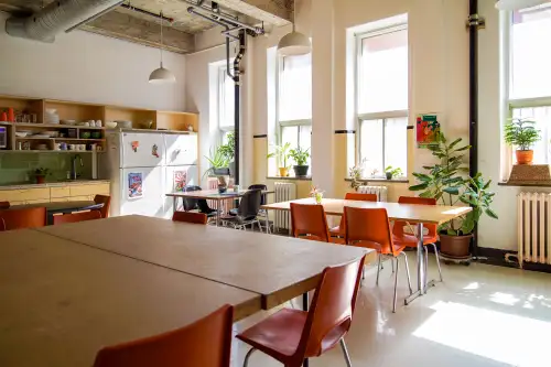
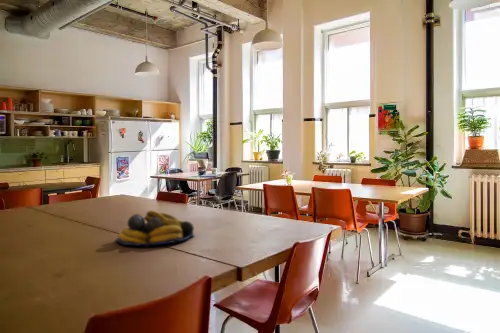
+ fruit bowl (155, 224)
